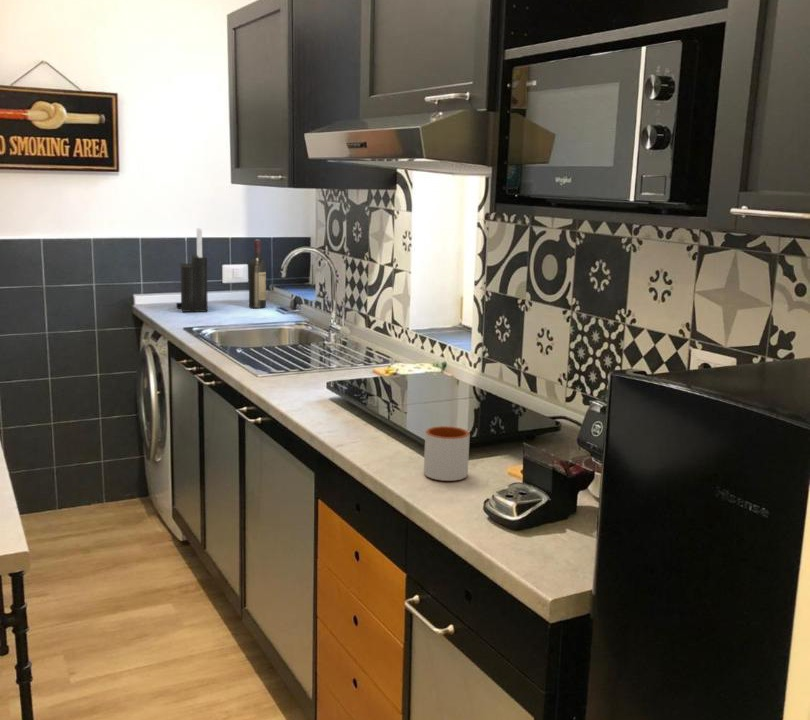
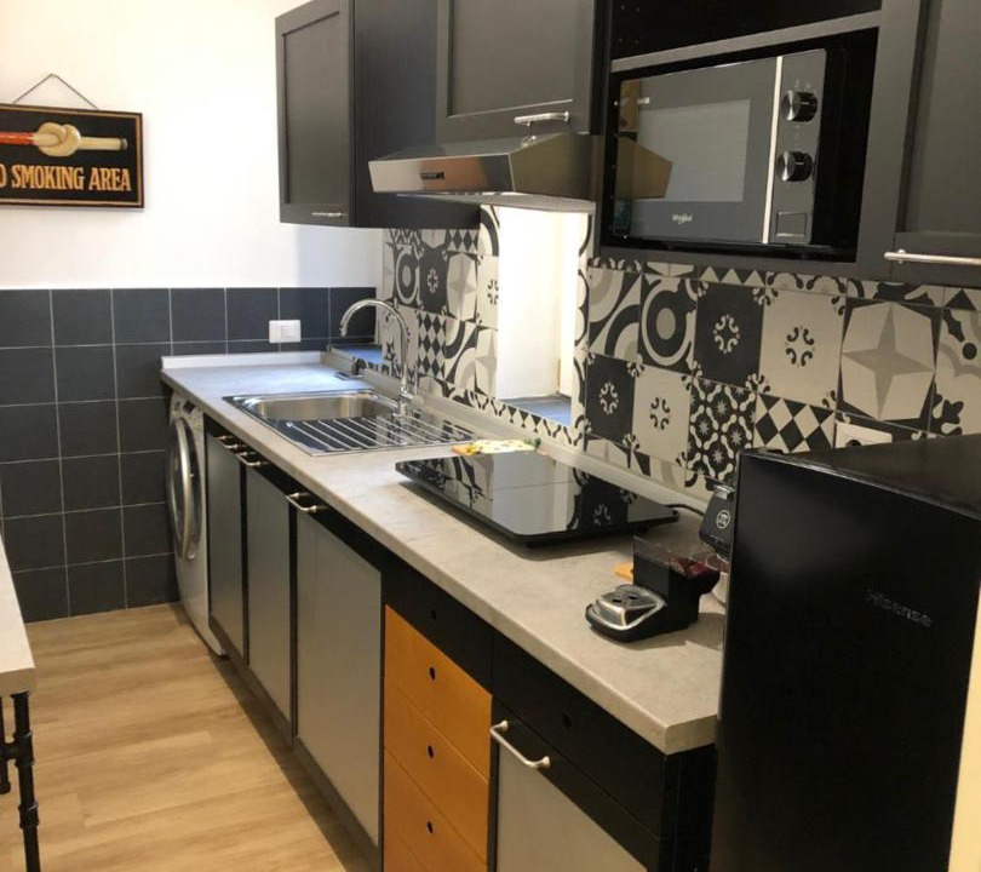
- mug (443, 451)
- knife block (190, 269)
- wine bottle (257, 273)
